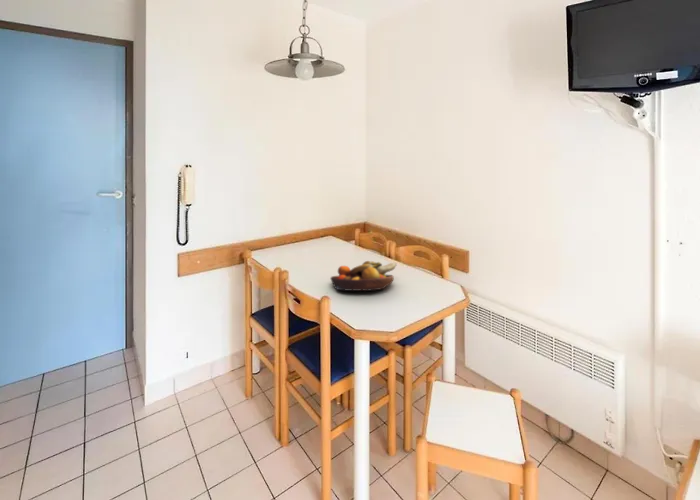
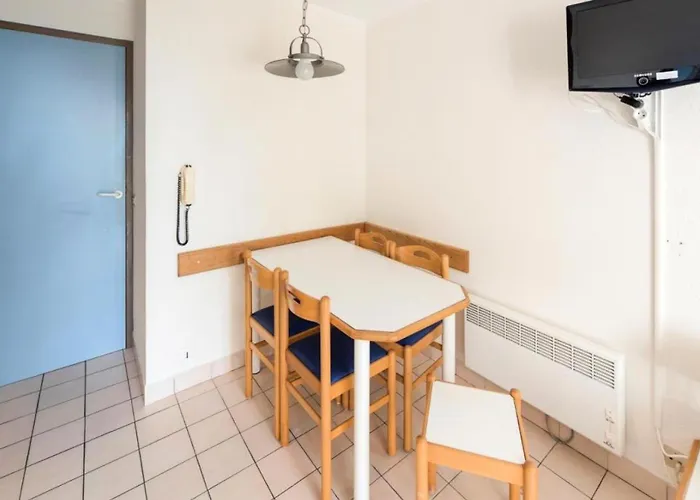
- fruit bowl (362, 273)
